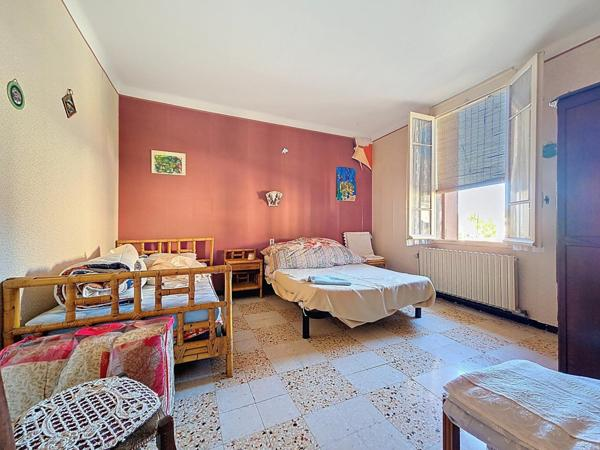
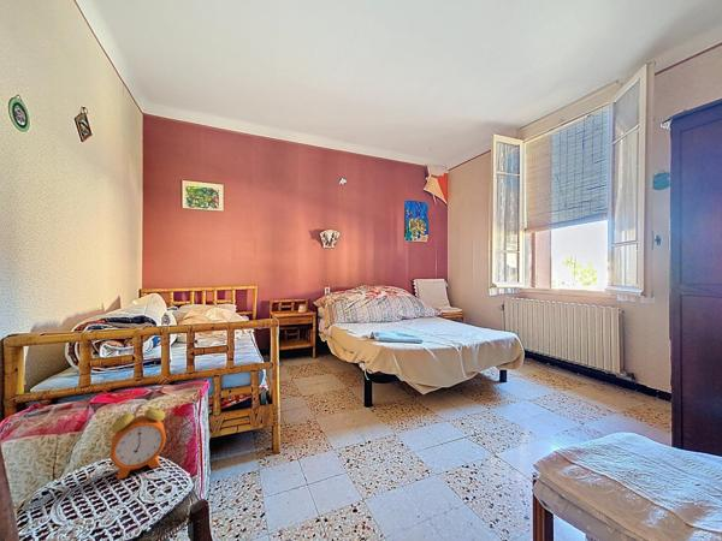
+ alarm clock (138, 435)
